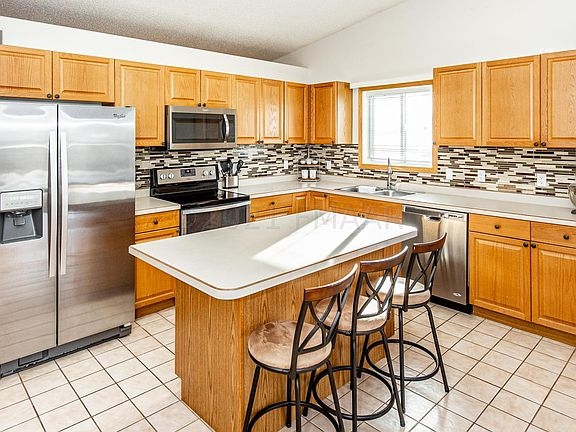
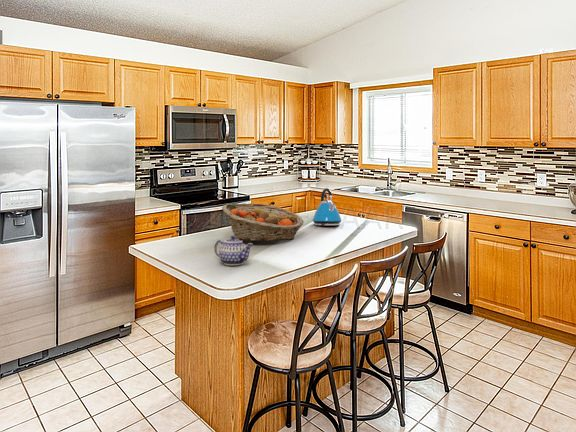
+ teapot (233, 249)
+ fruit basket (263, 221)
+ kettle (326, 206)
